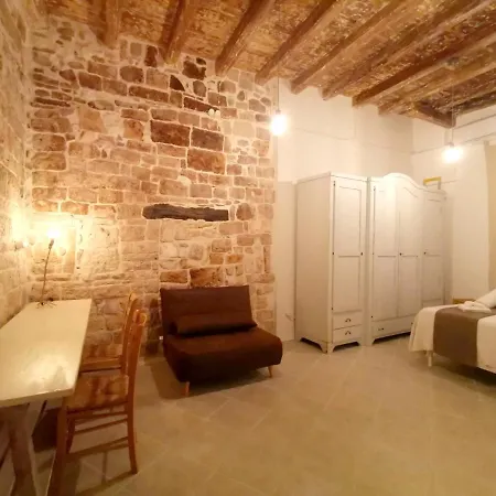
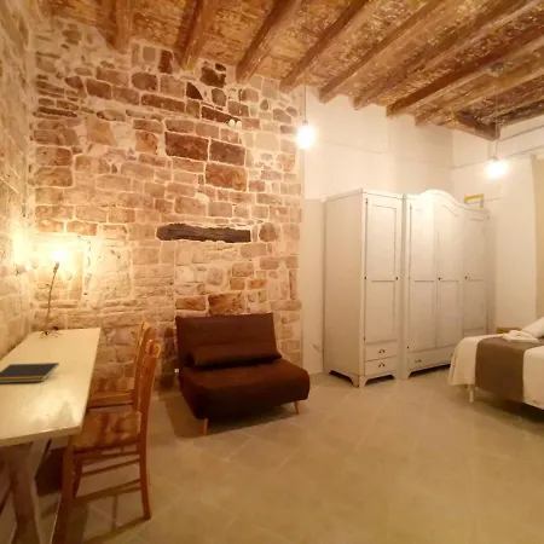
+ notepad (25, 372)
